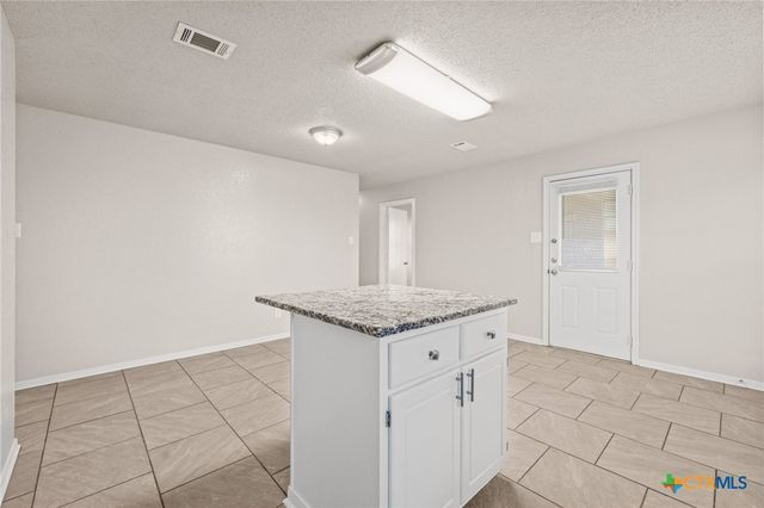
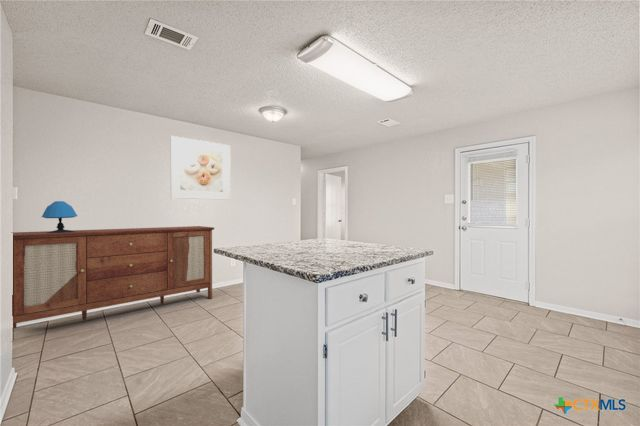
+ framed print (202, 170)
+ sideboard (126, 270)
+ table lamp (60, 216)
